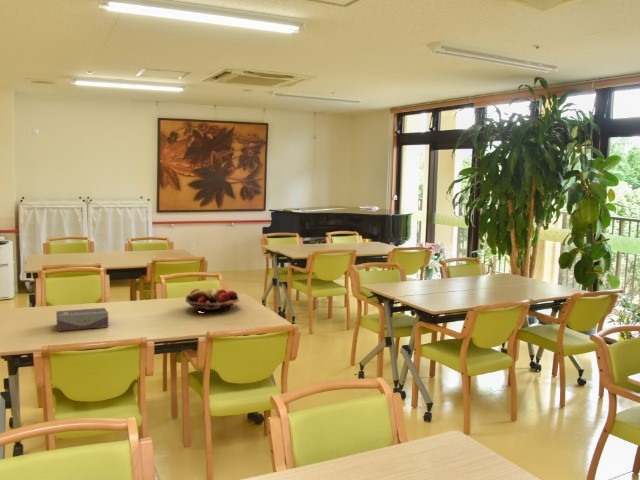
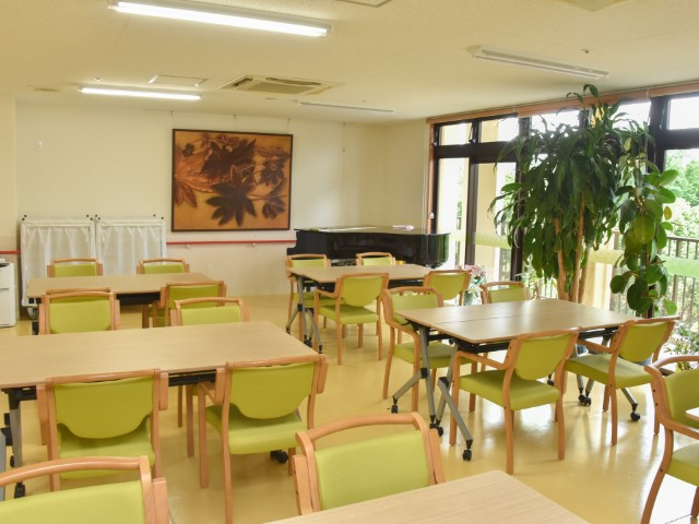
- fruit basket (212, 298)
- tissue box (82, 318)
